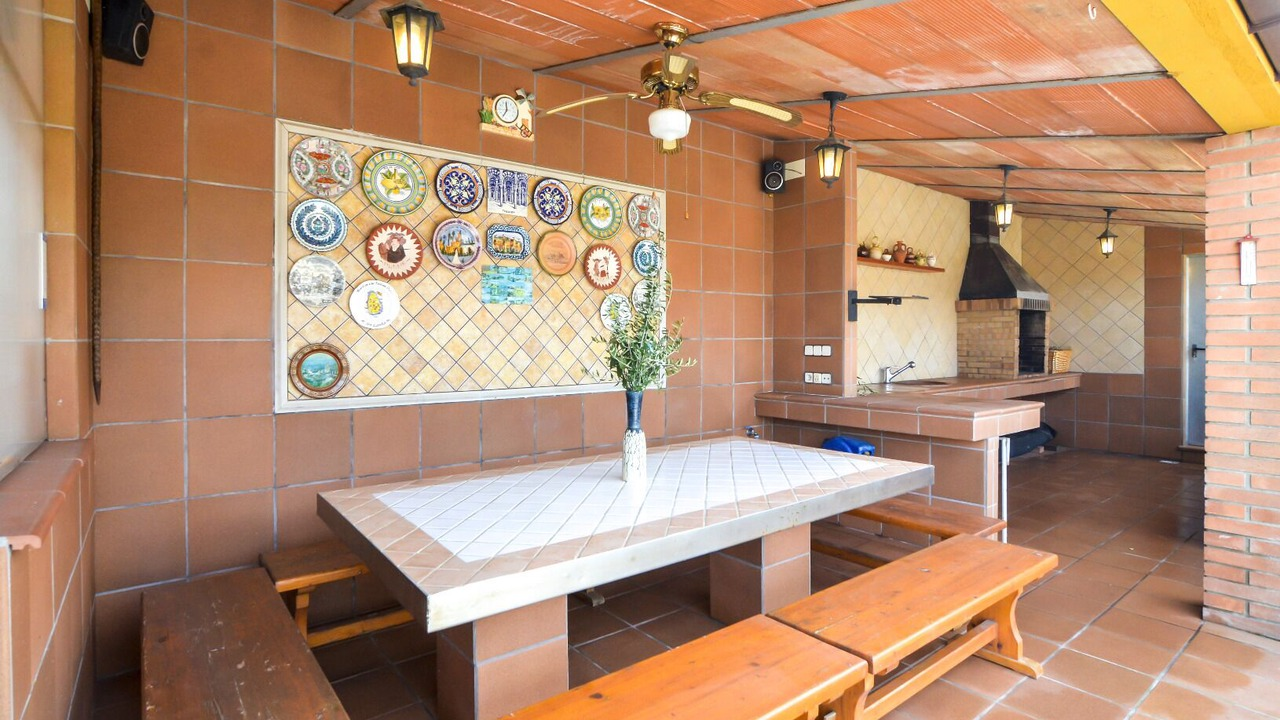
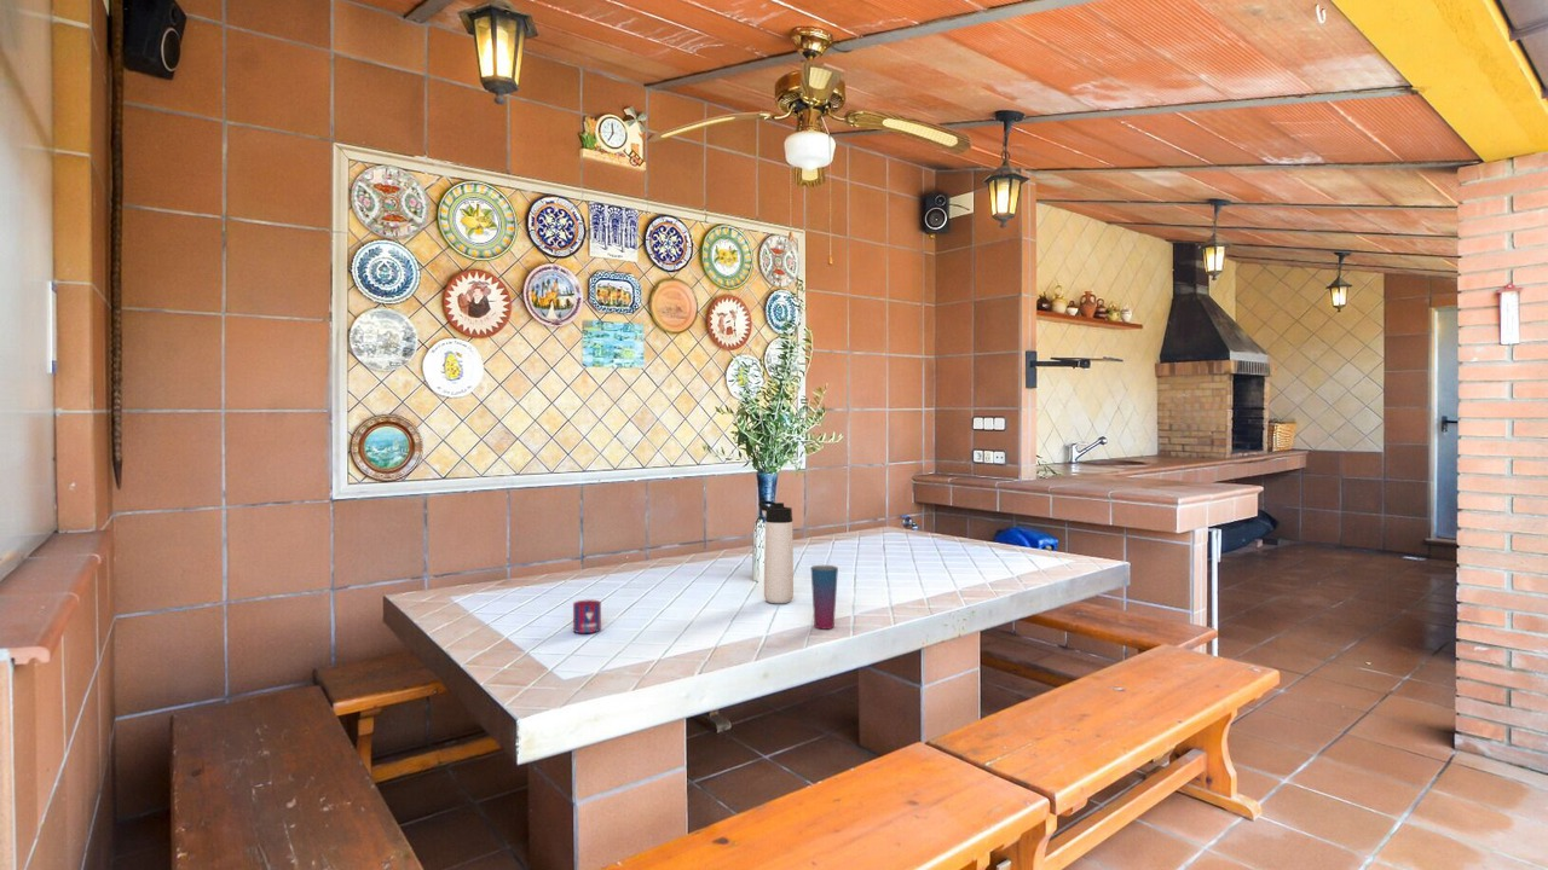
+ mug (585, 614)
+ cup (824, 597)
+ thermos bottle (774, 550)
